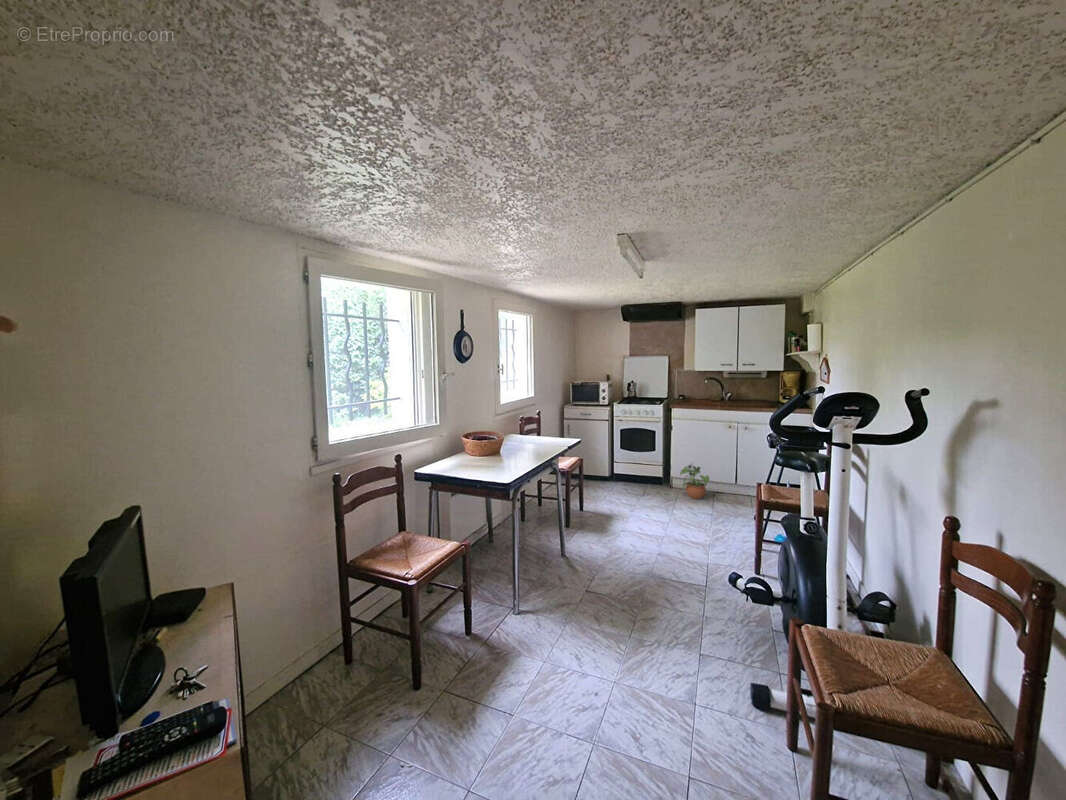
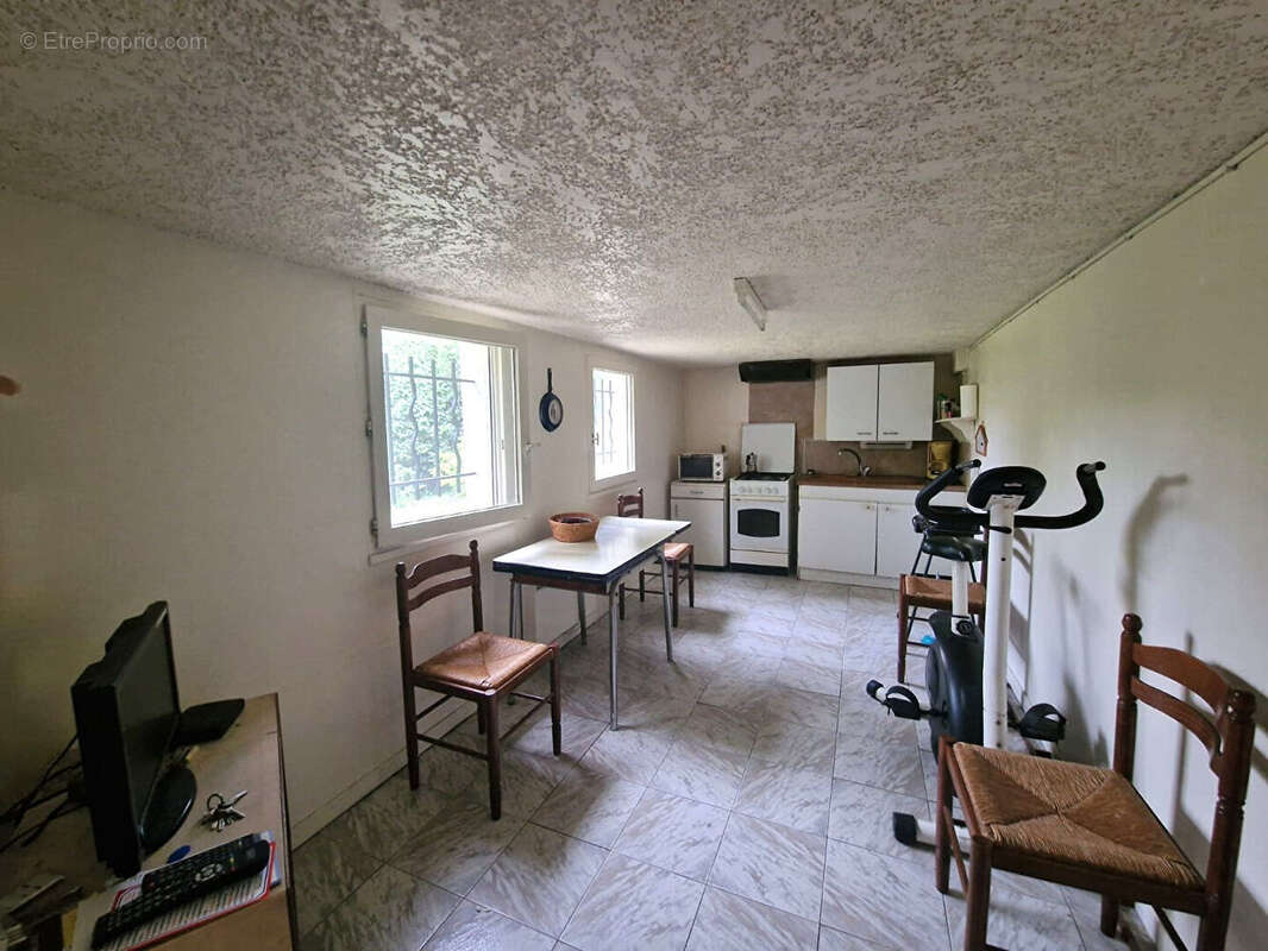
- potted plant (694, 479)
